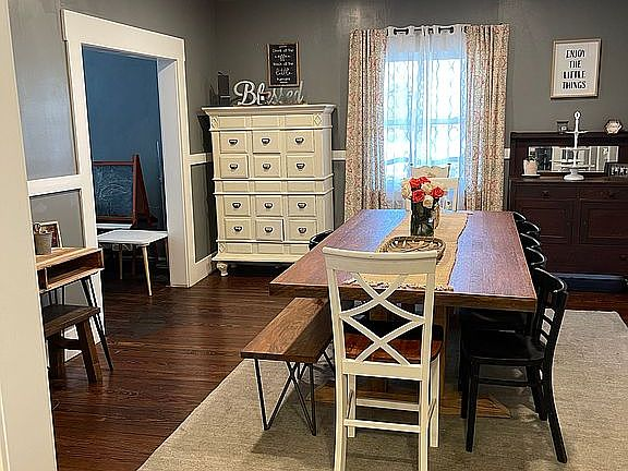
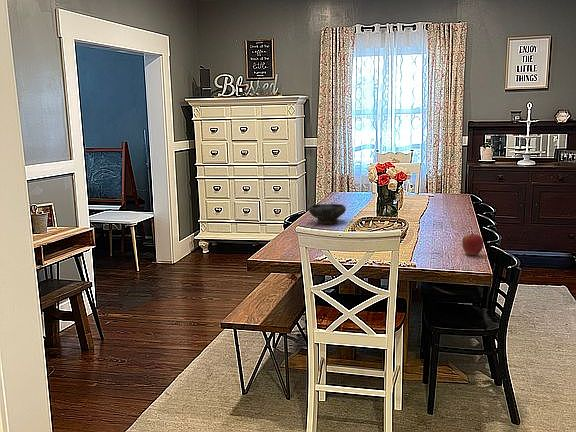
+ apple (472, 243)
+ bowl (327, 214)
